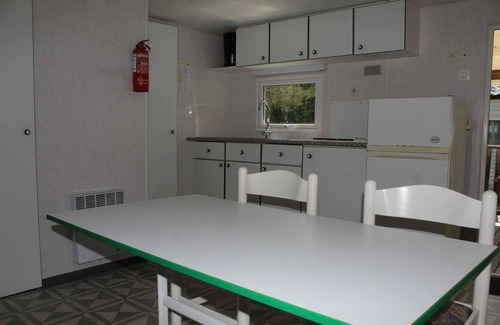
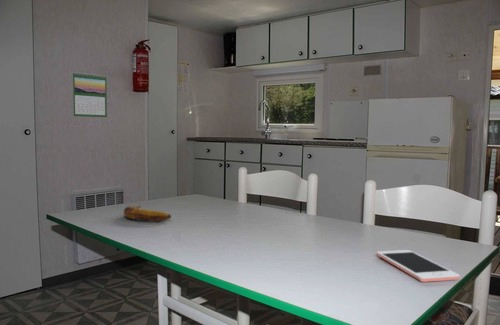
+ banana (145, 212)
+ calendar (90, 95)
+ cell phone (414, 264)
